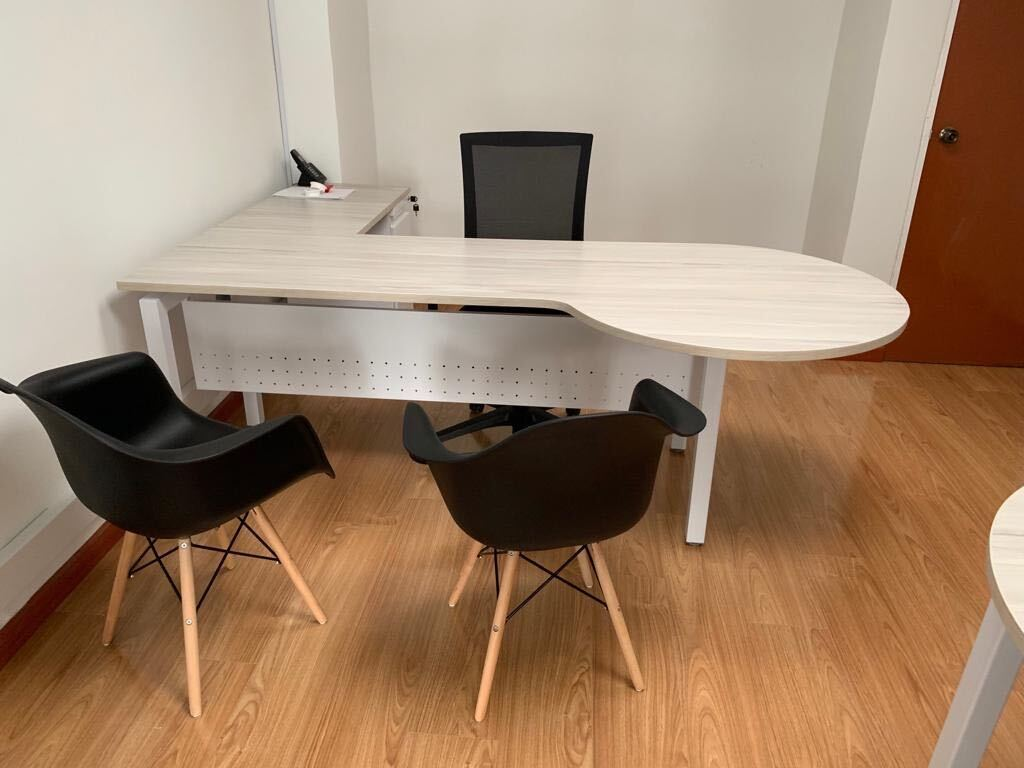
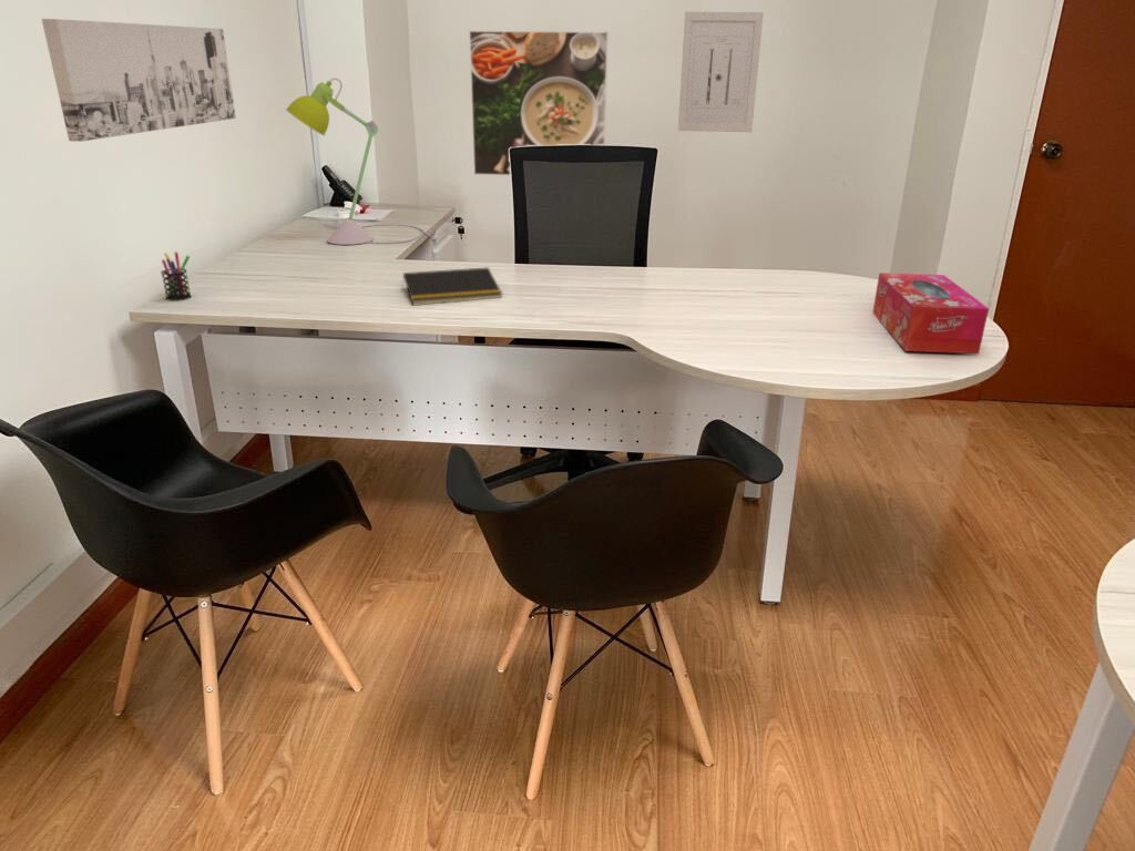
+ wall art (155, 76)
+ tissue box (926, 310)
+ pen holder (177, 274)
+ desk lamp (362, 160)
+ notepad (452, 285)
+ wall art (718, 73)
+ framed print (538, 105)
